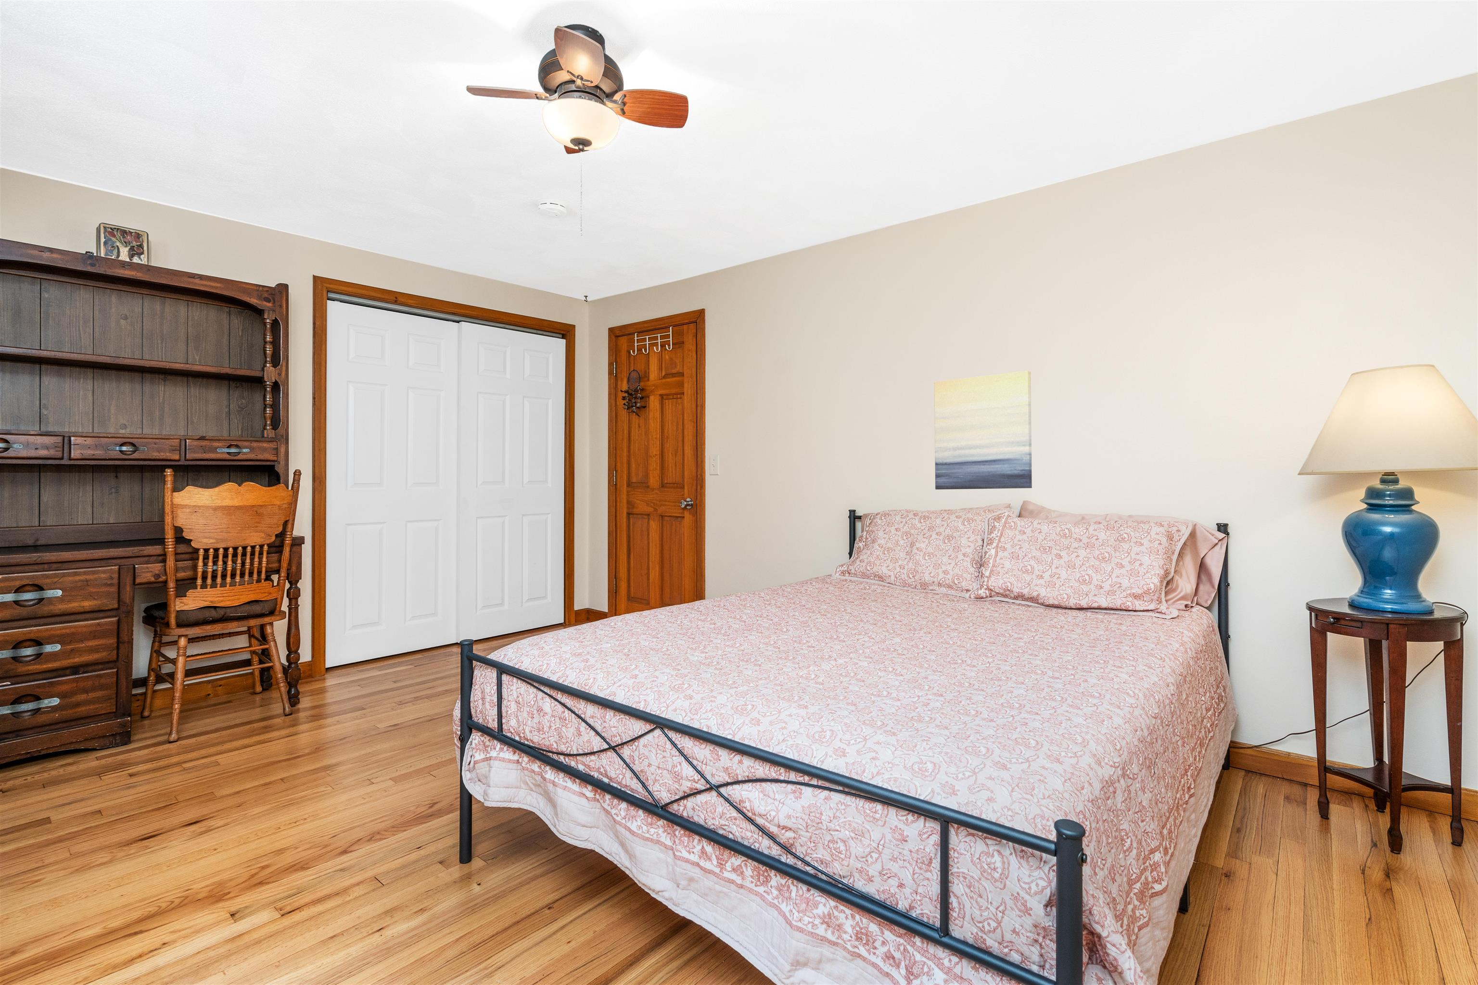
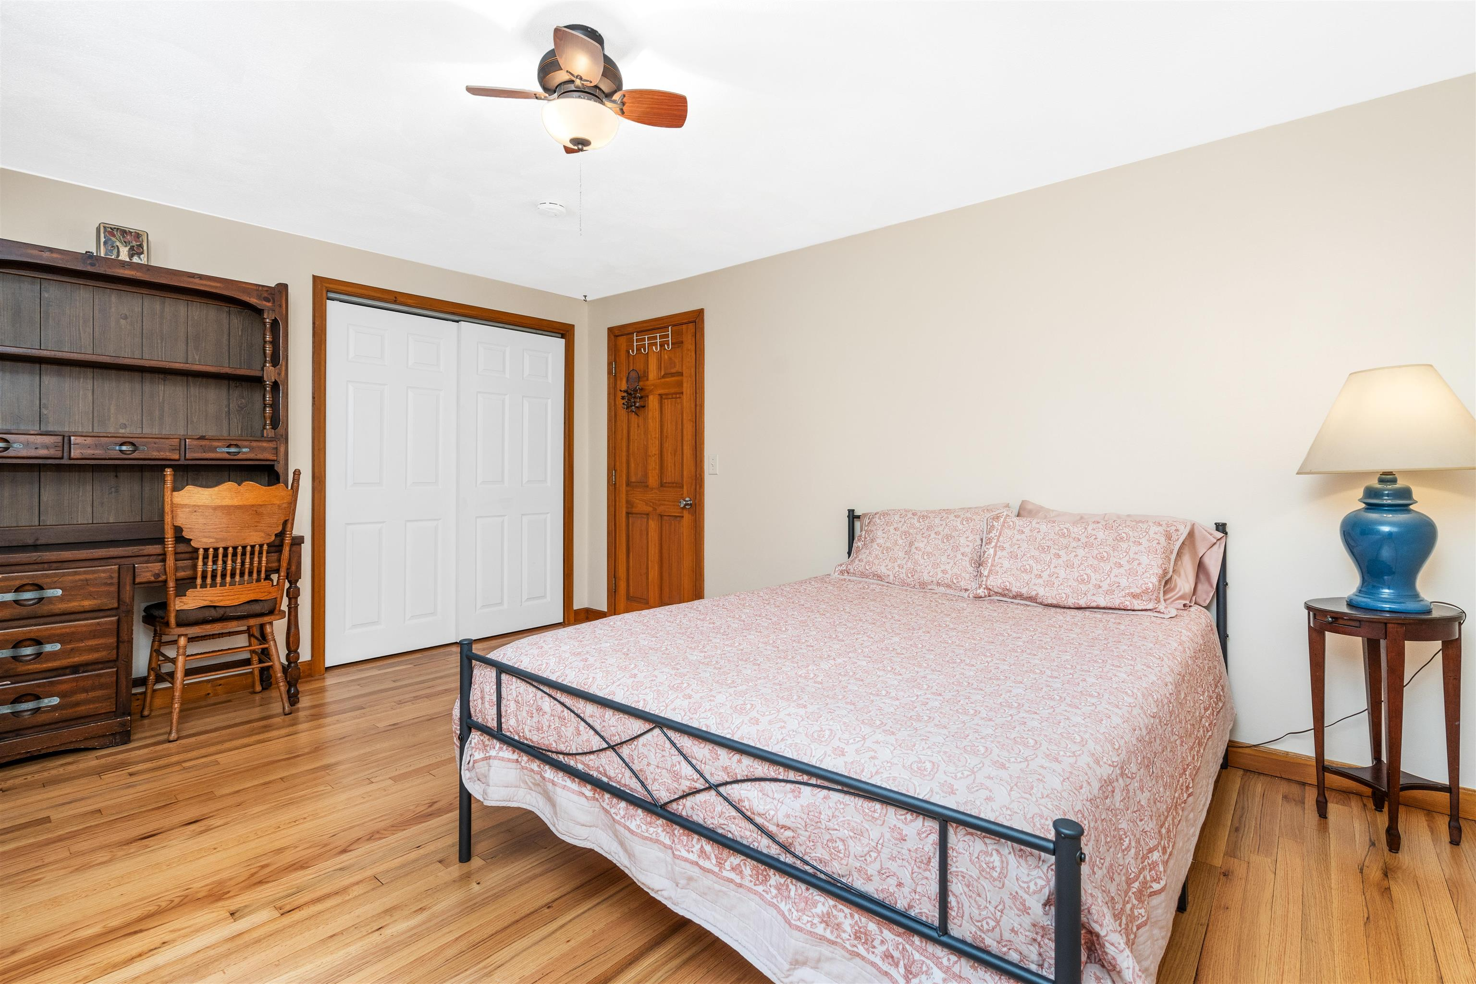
- wall art (981, 433)
